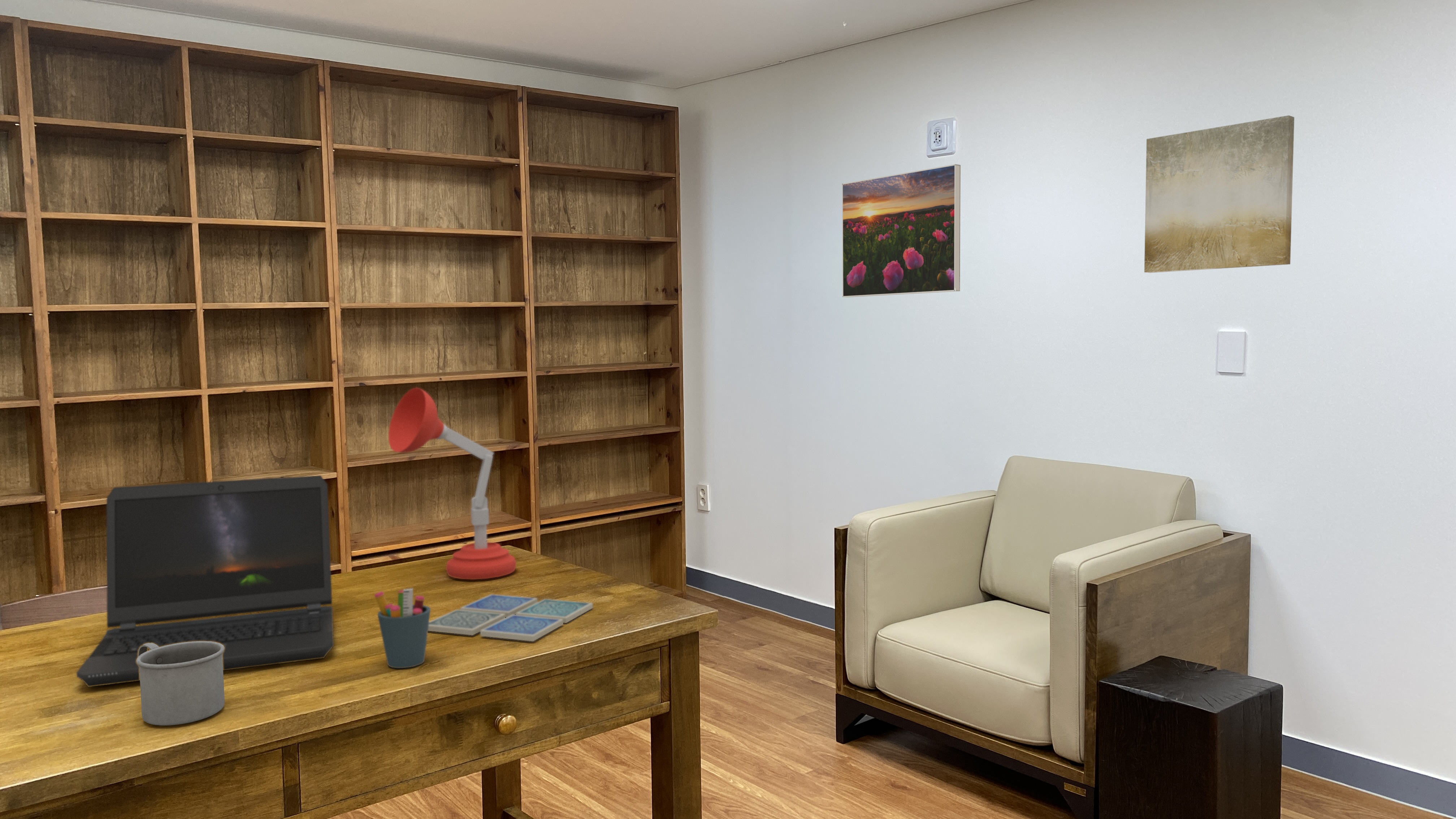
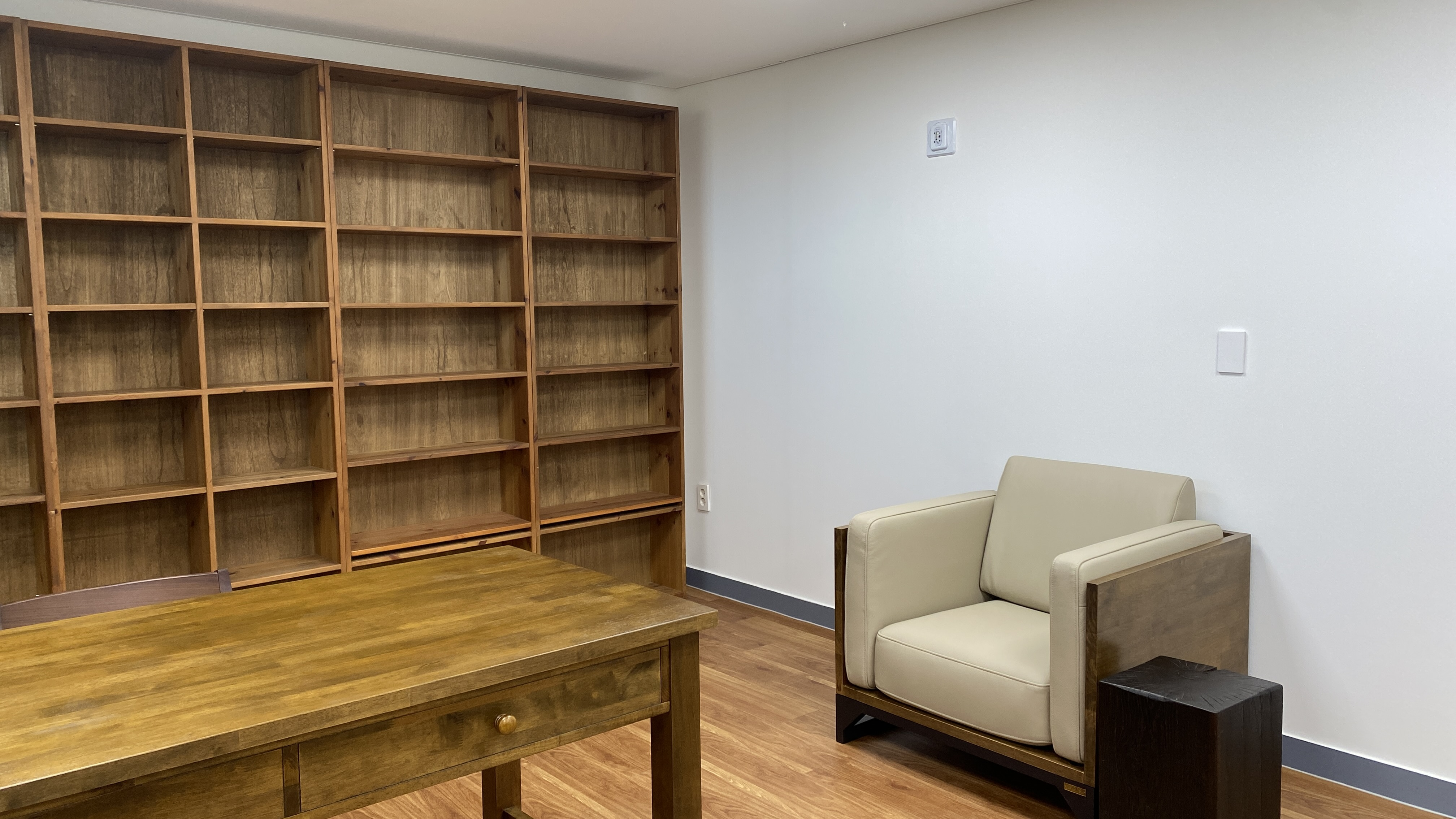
- pen holder (404, 623)
- laptop computer (216, 570)
- desk lamp (477, 485)
- drink coaster (511, 616)
- wall art (1215, 199)
- mug (177, 680)
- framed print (898, 235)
